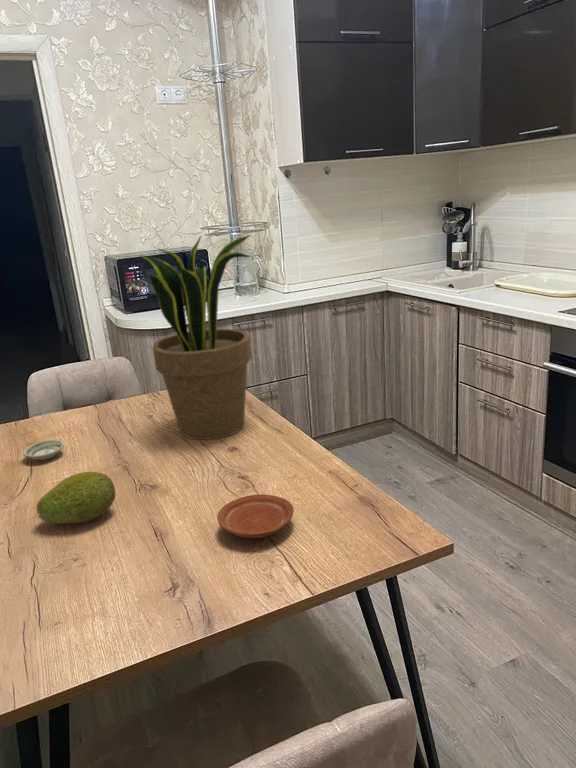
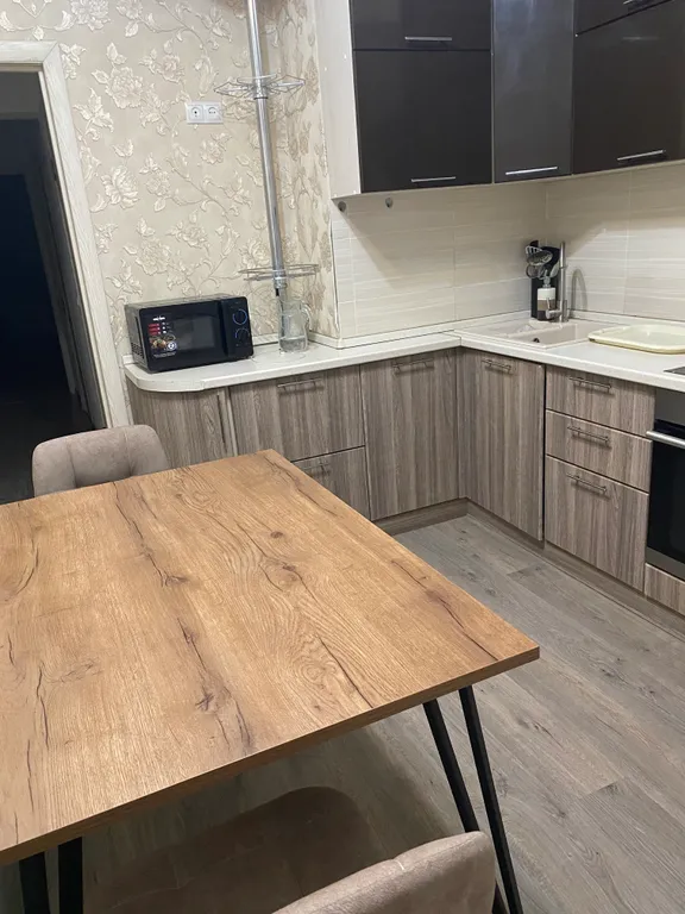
- potted plant (206, 334)
- plate (256, 519)
- fruit (76, 498)
- saucer (44, 451)
